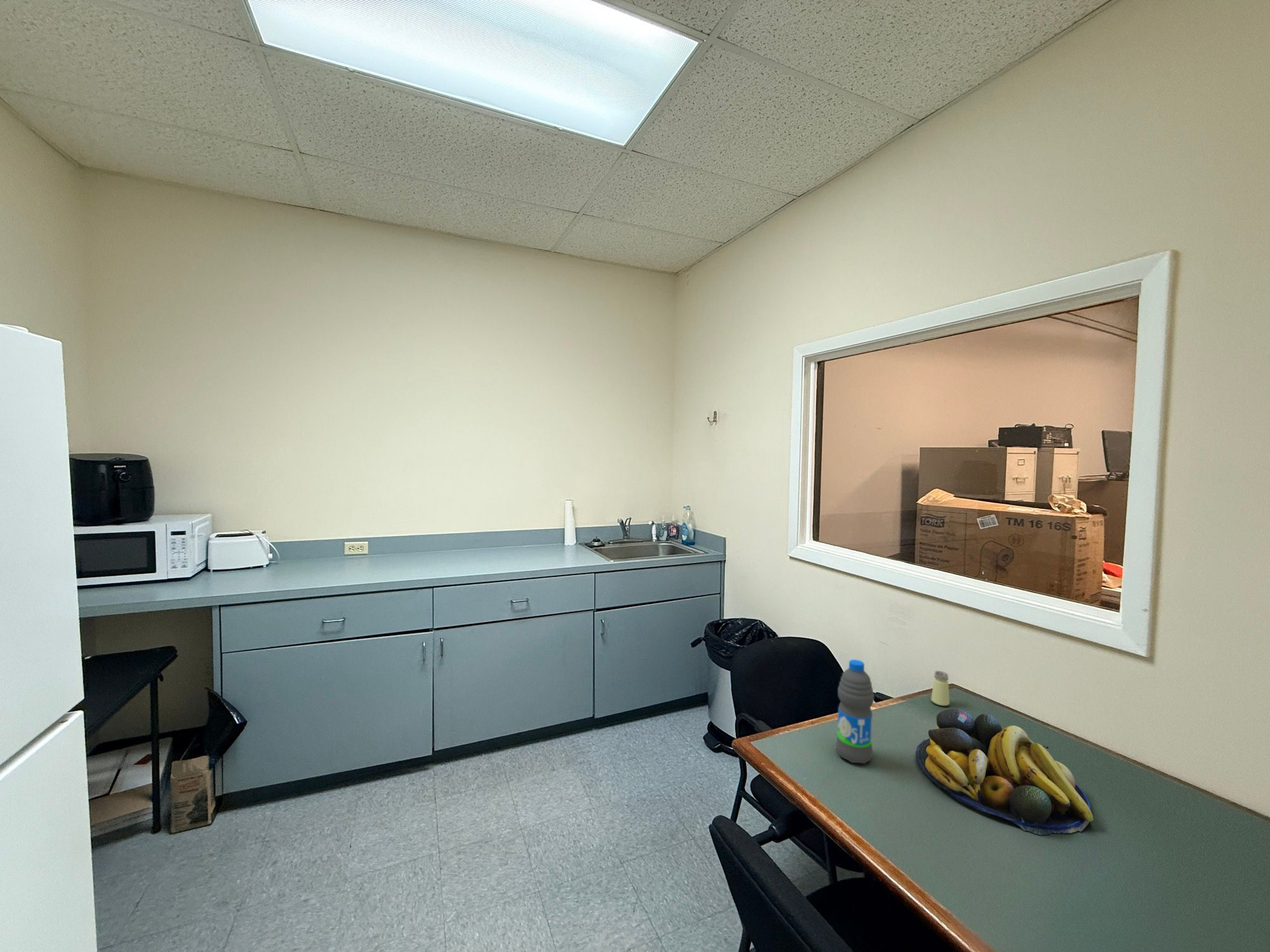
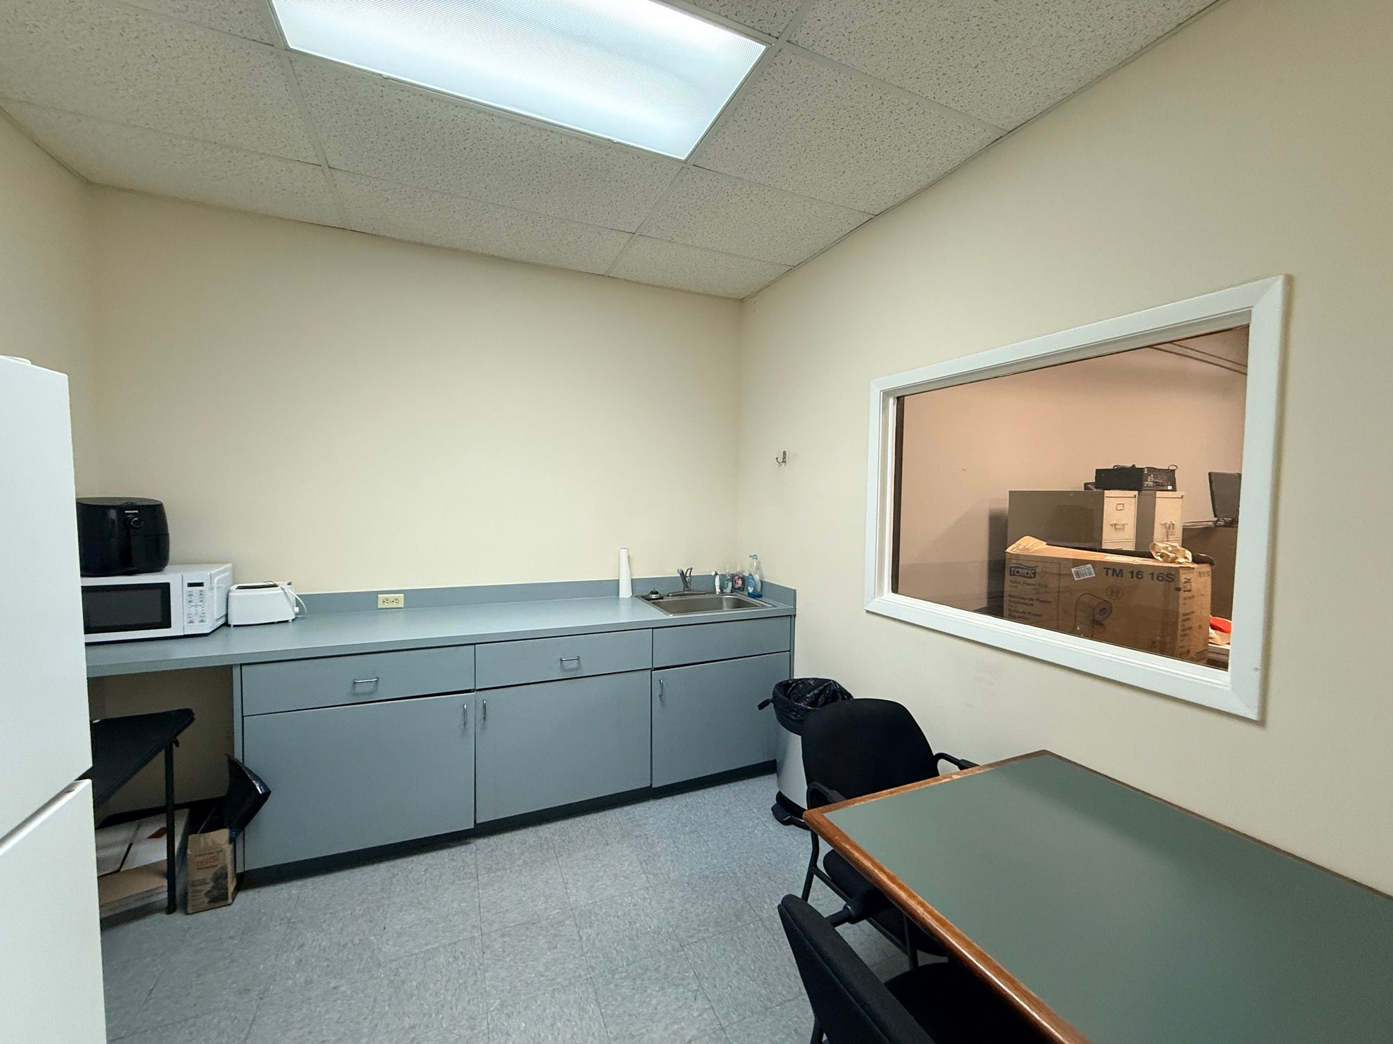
- saltshaker (940, 687)
- water bottle (855, 708)
- fruit bowl (998, 753)
